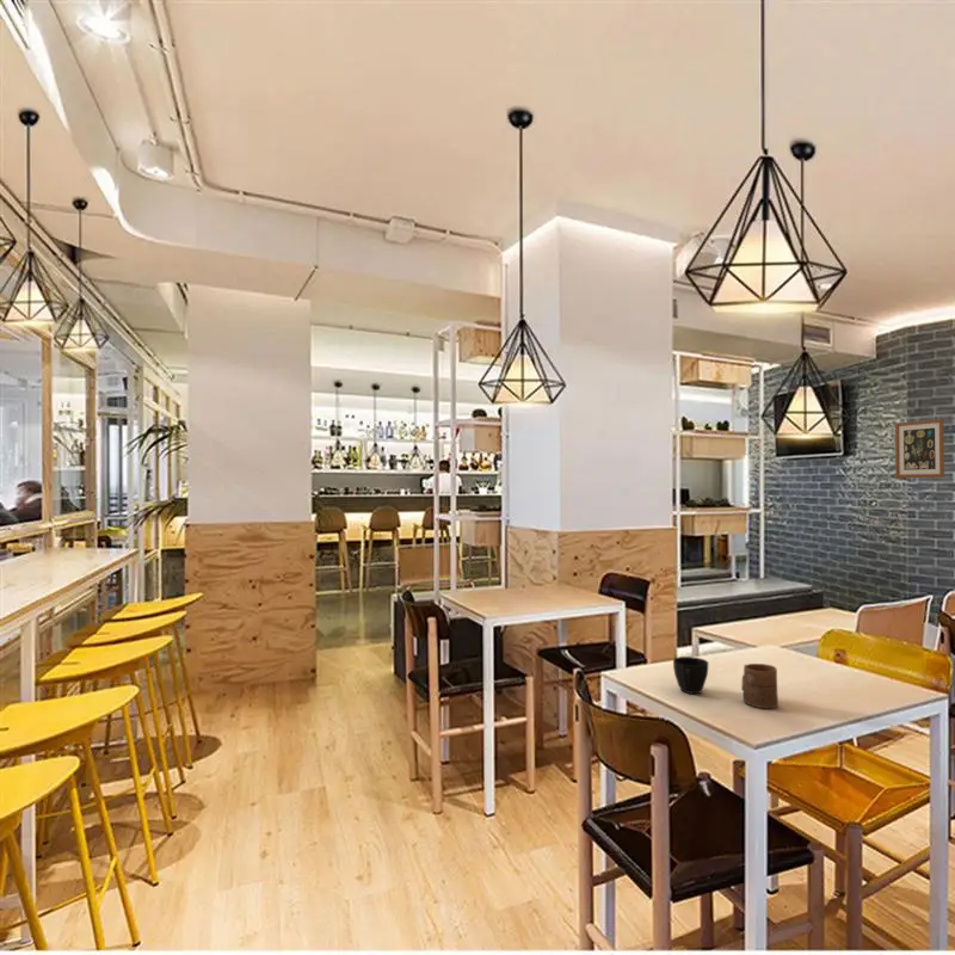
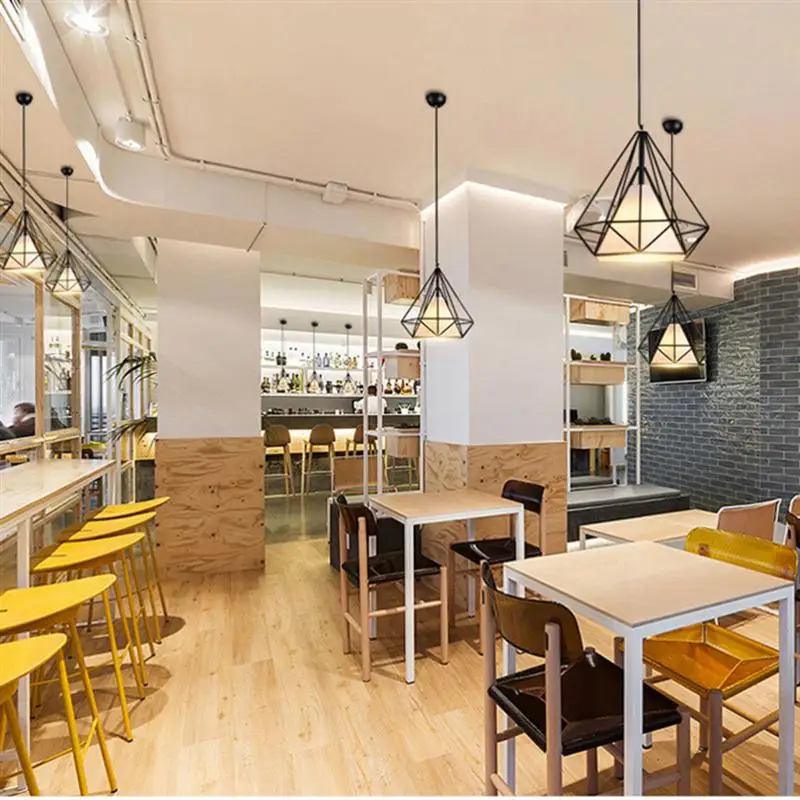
- cup (759, 684)
- cup (689, 676)
- wall art (918, 449)
